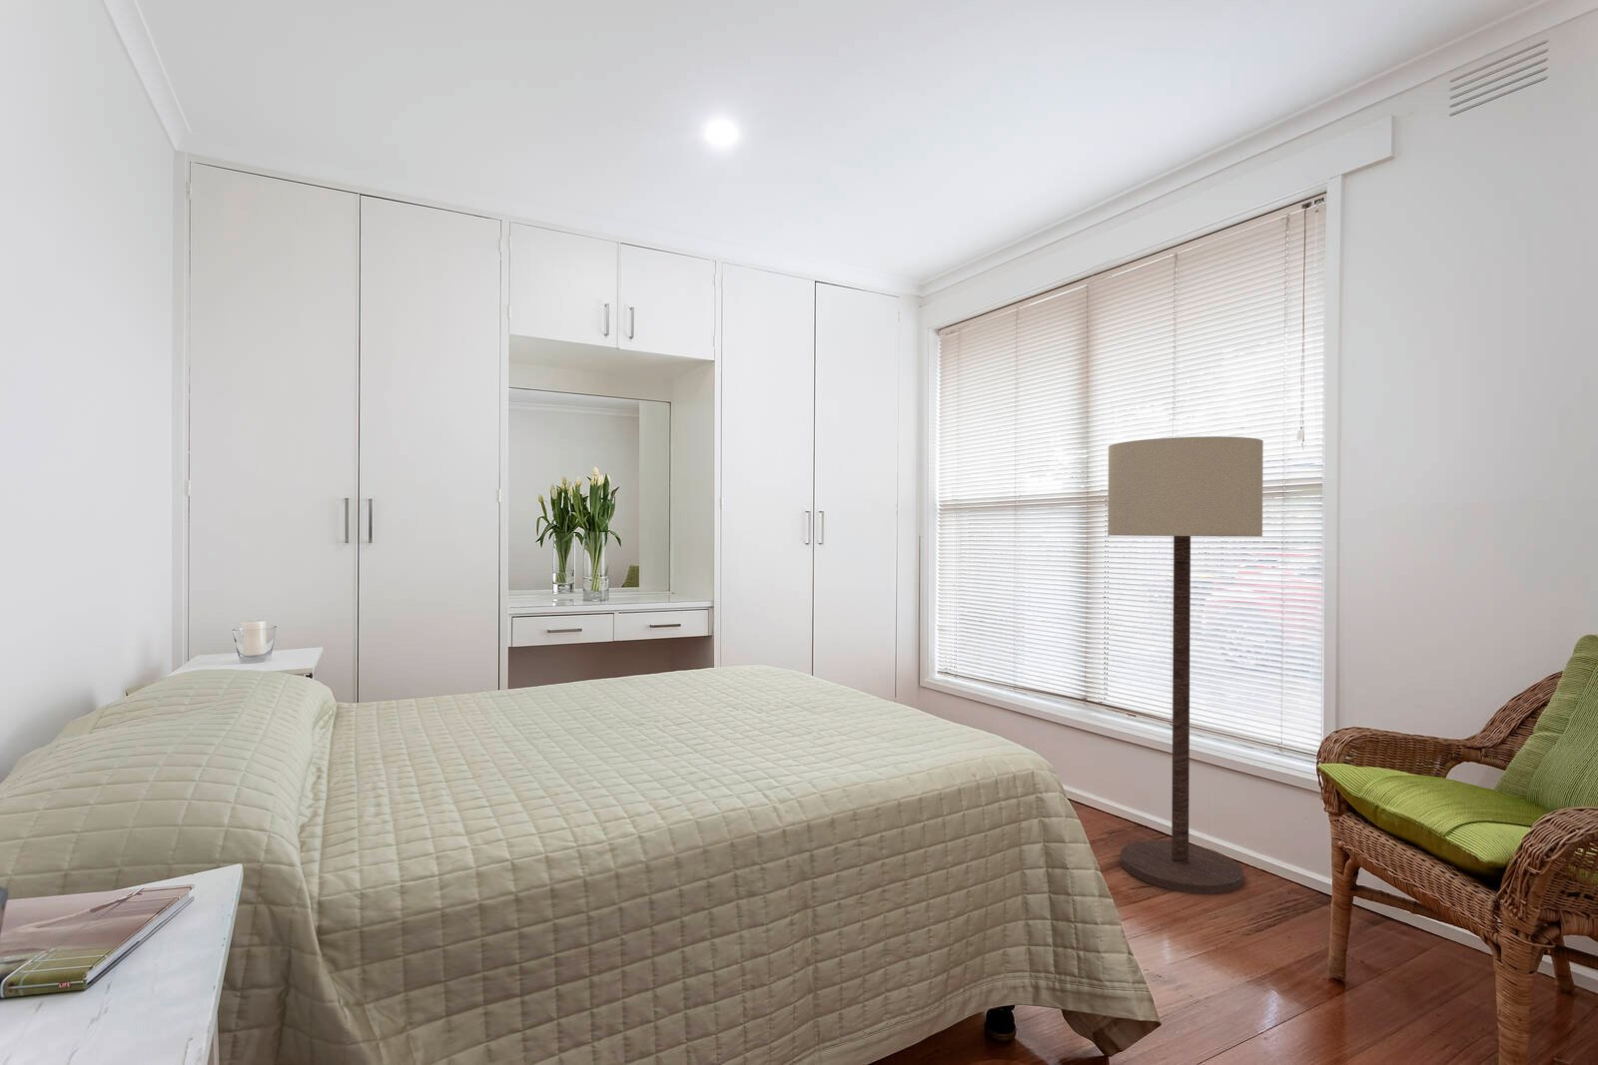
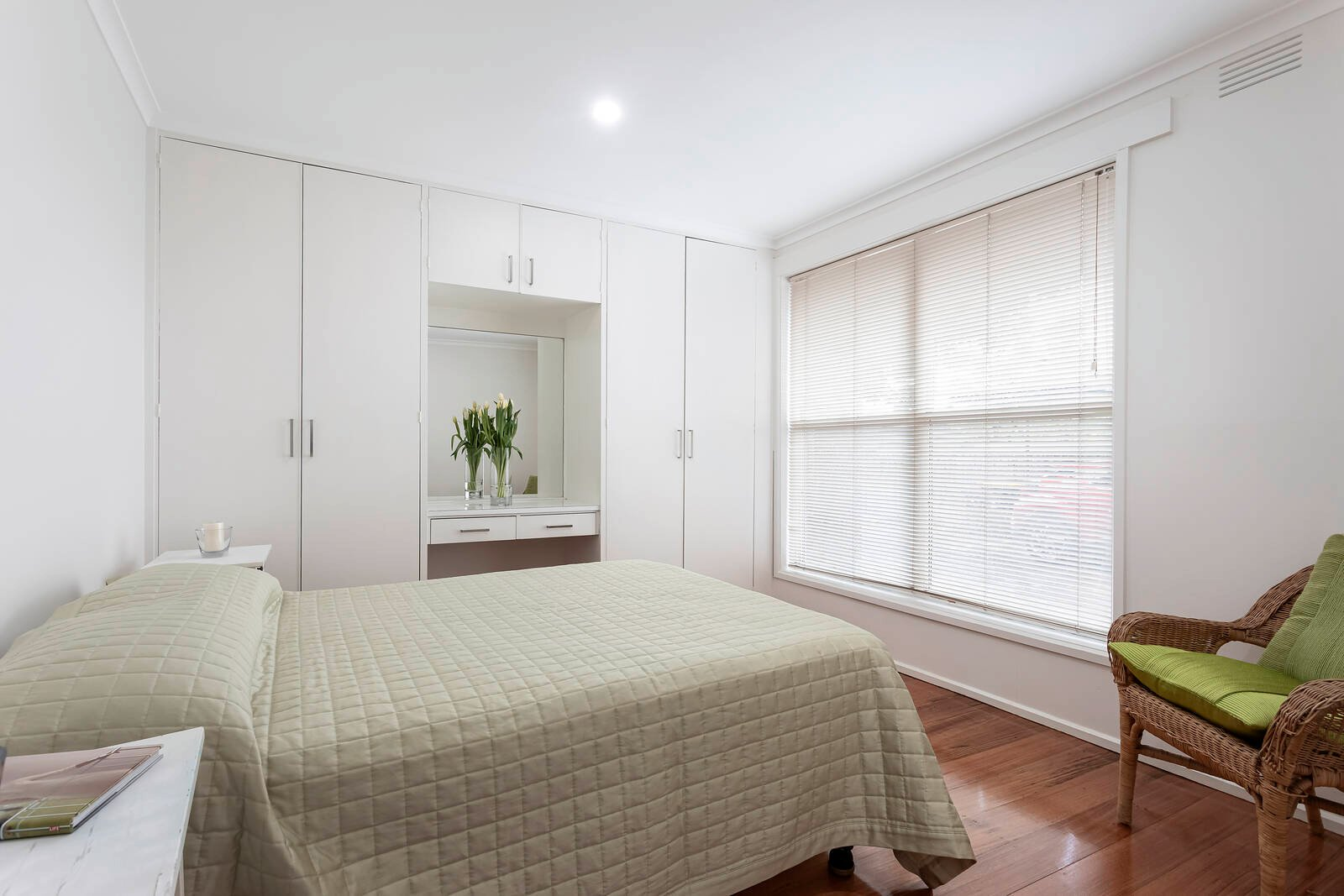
- floor lamp (1182, 657)
